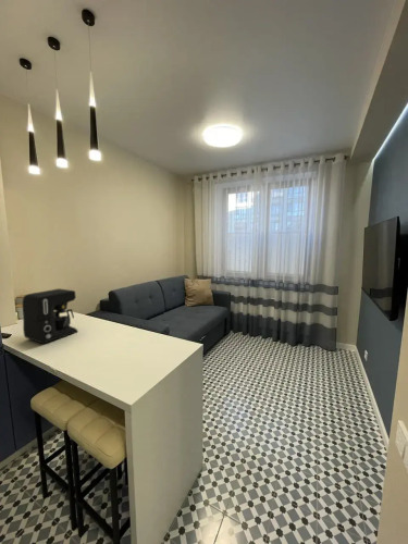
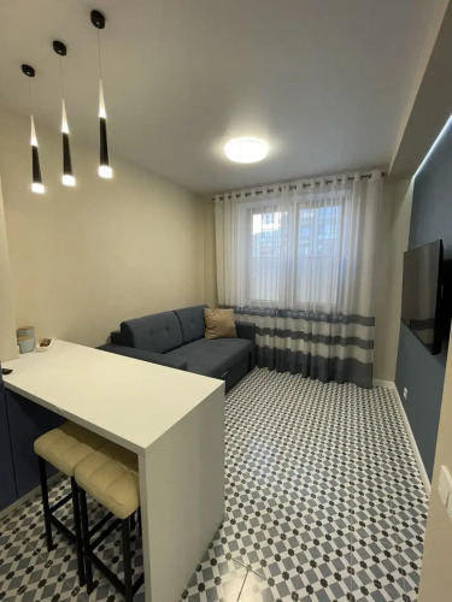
- coffee maker (53, 313)
